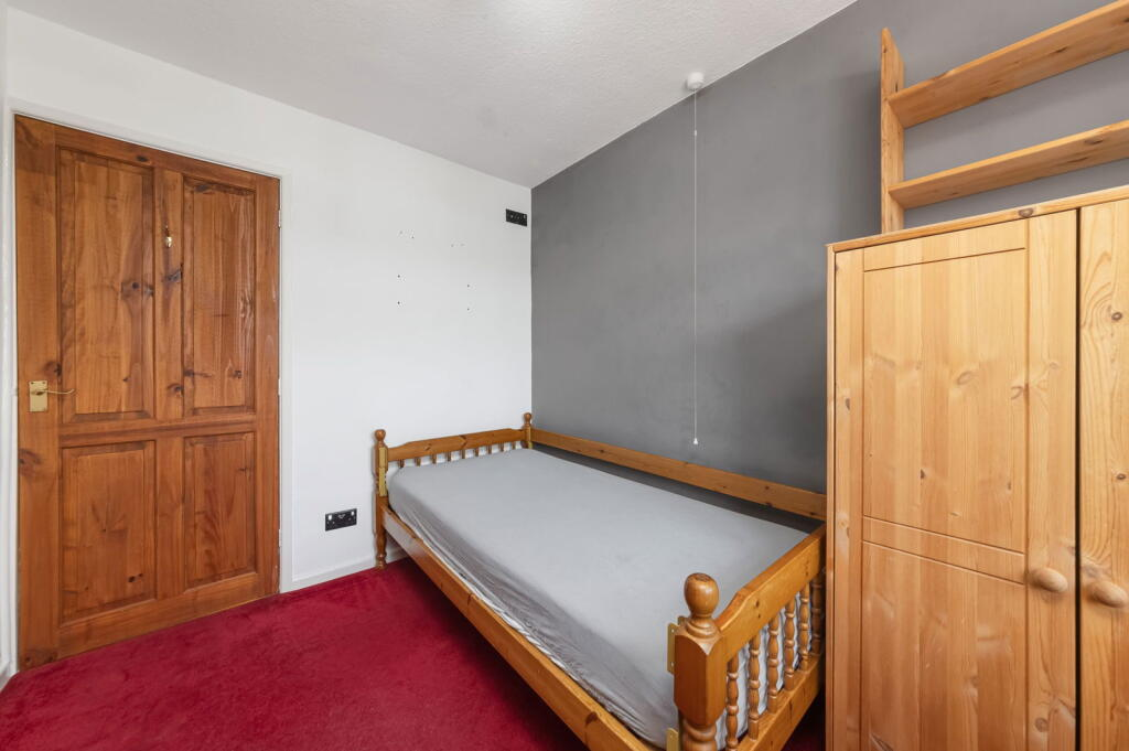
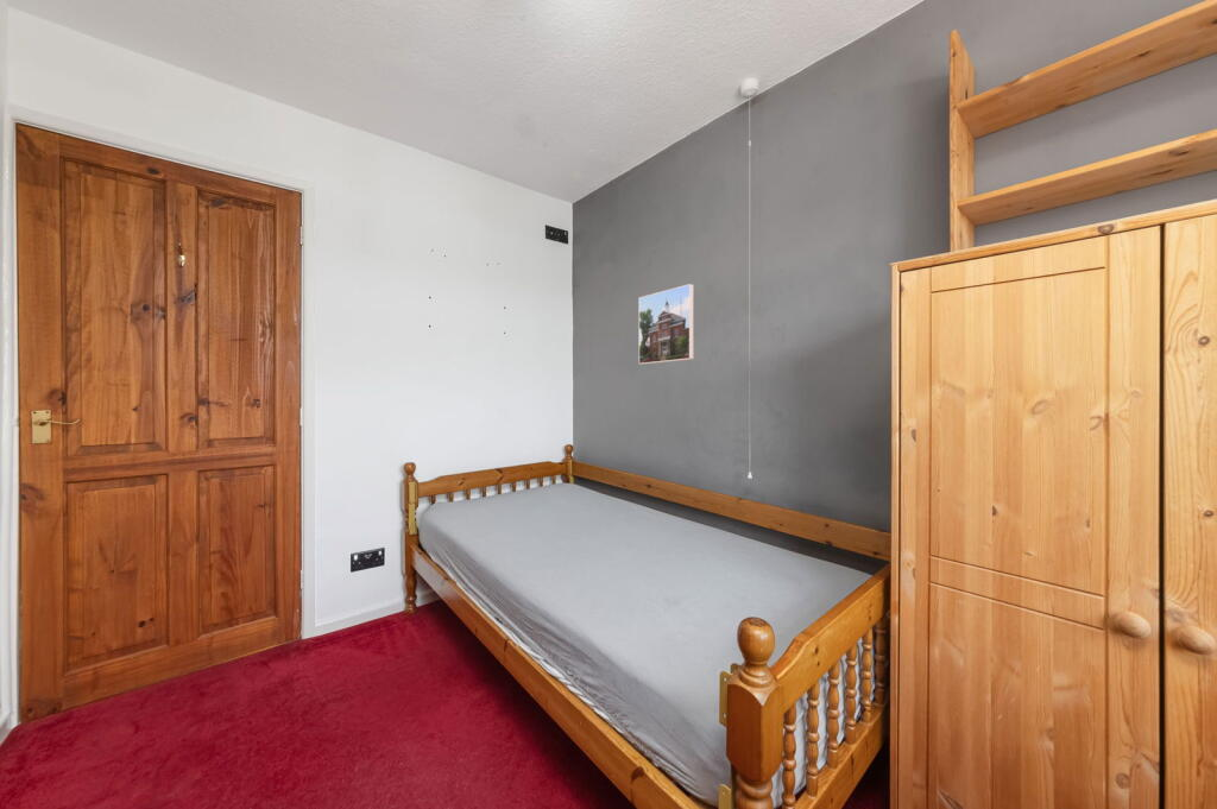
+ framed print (664, 327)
